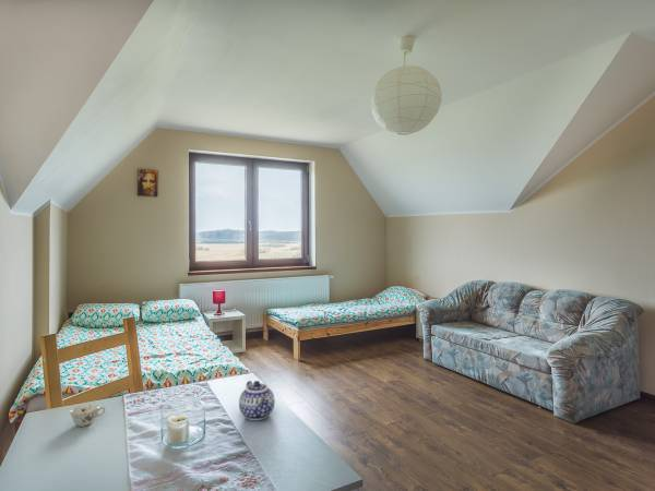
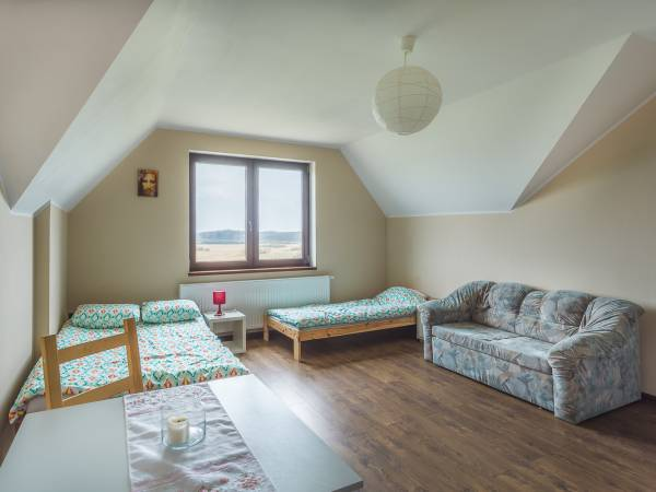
- teapot (257, 398)
- teacup (87, 415)
